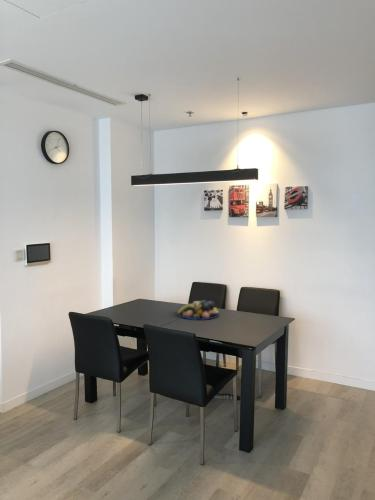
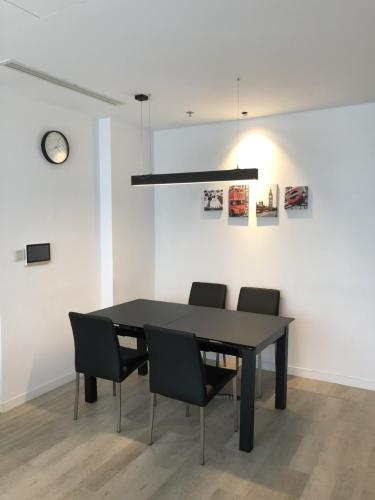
- fruit bowl (198, 307)
